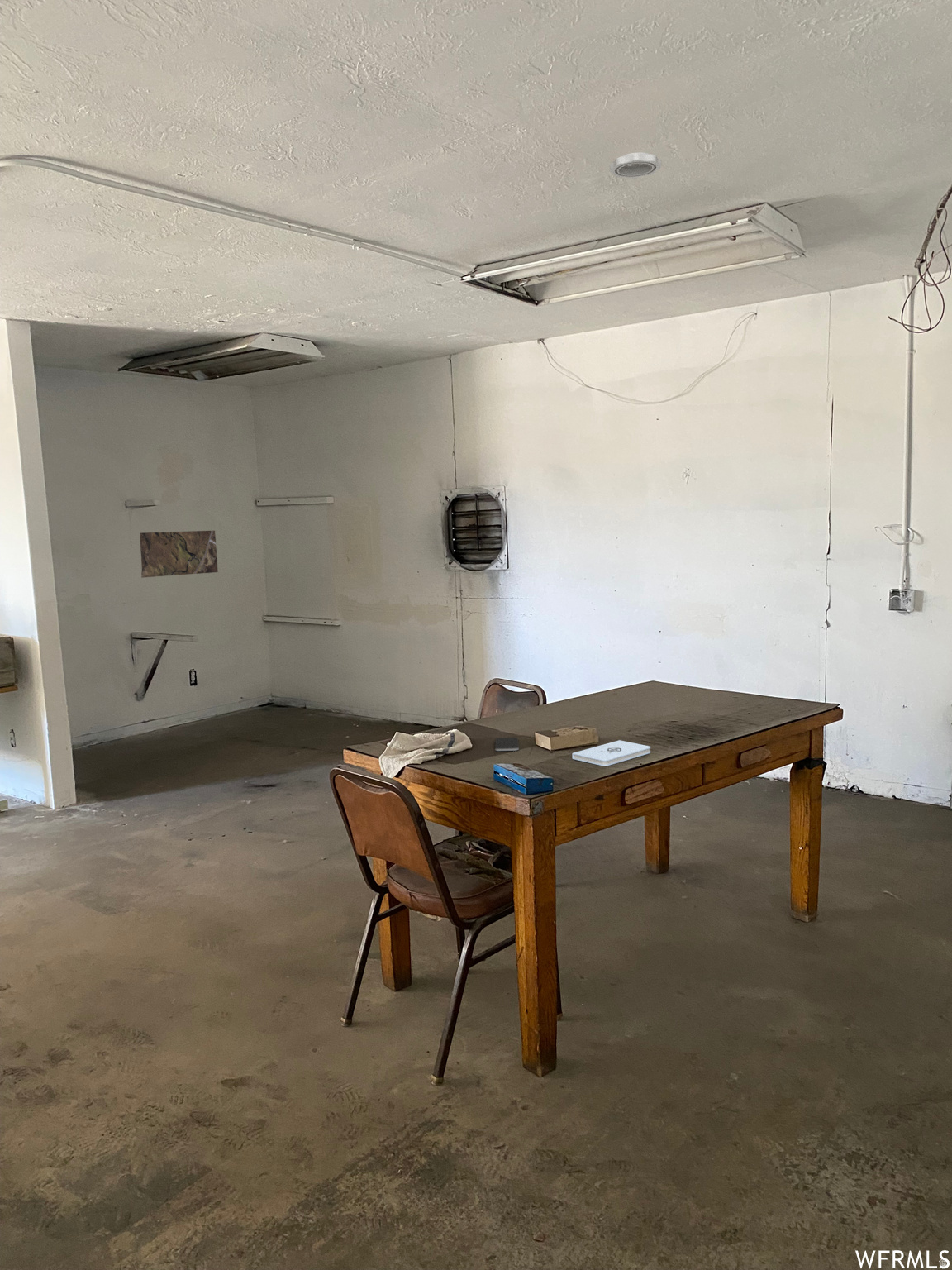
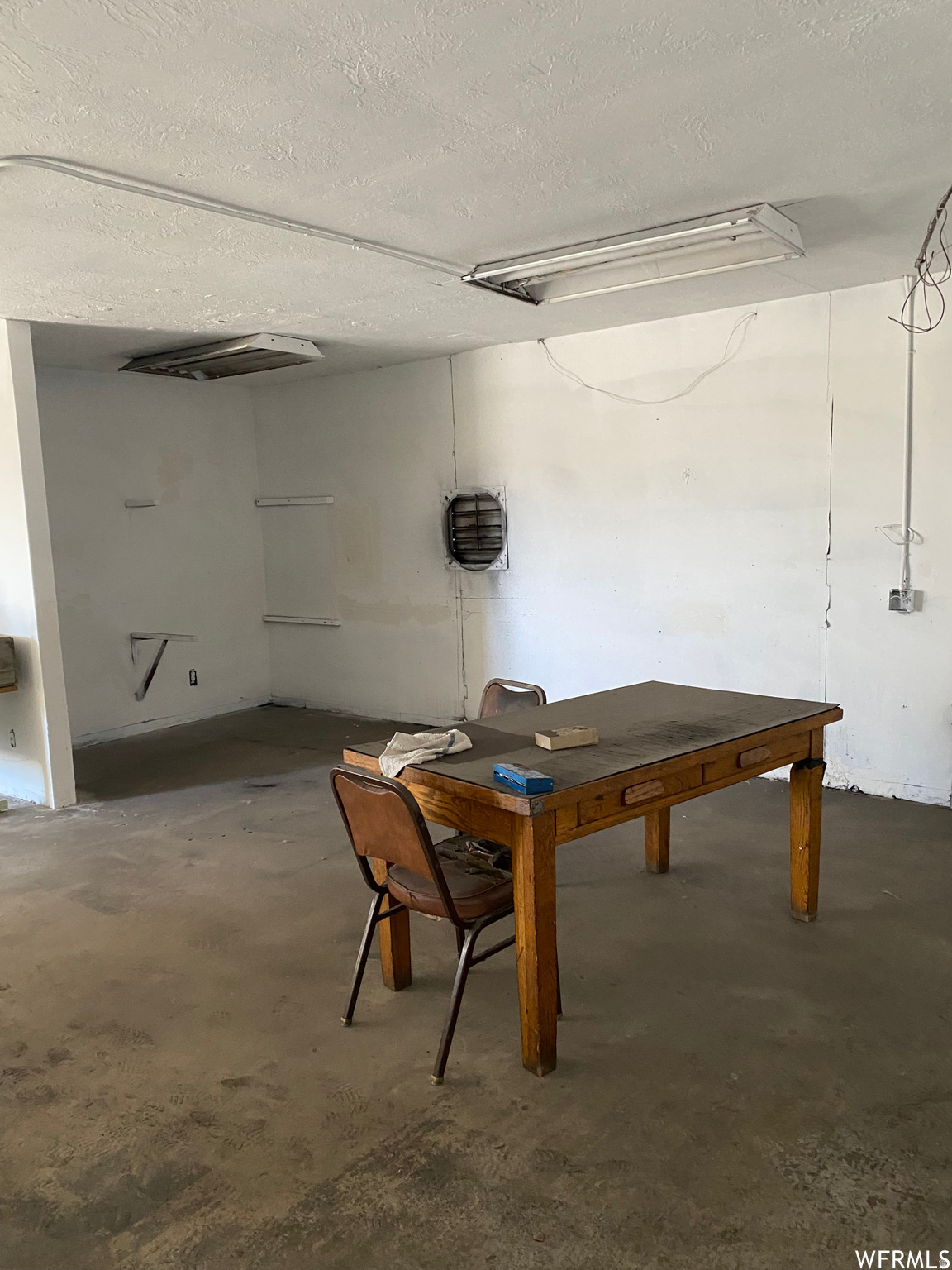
- smartphone (507, 743)
- smoke detector (635, 161)
- map (179, 553)
- notepad (612, 752)
